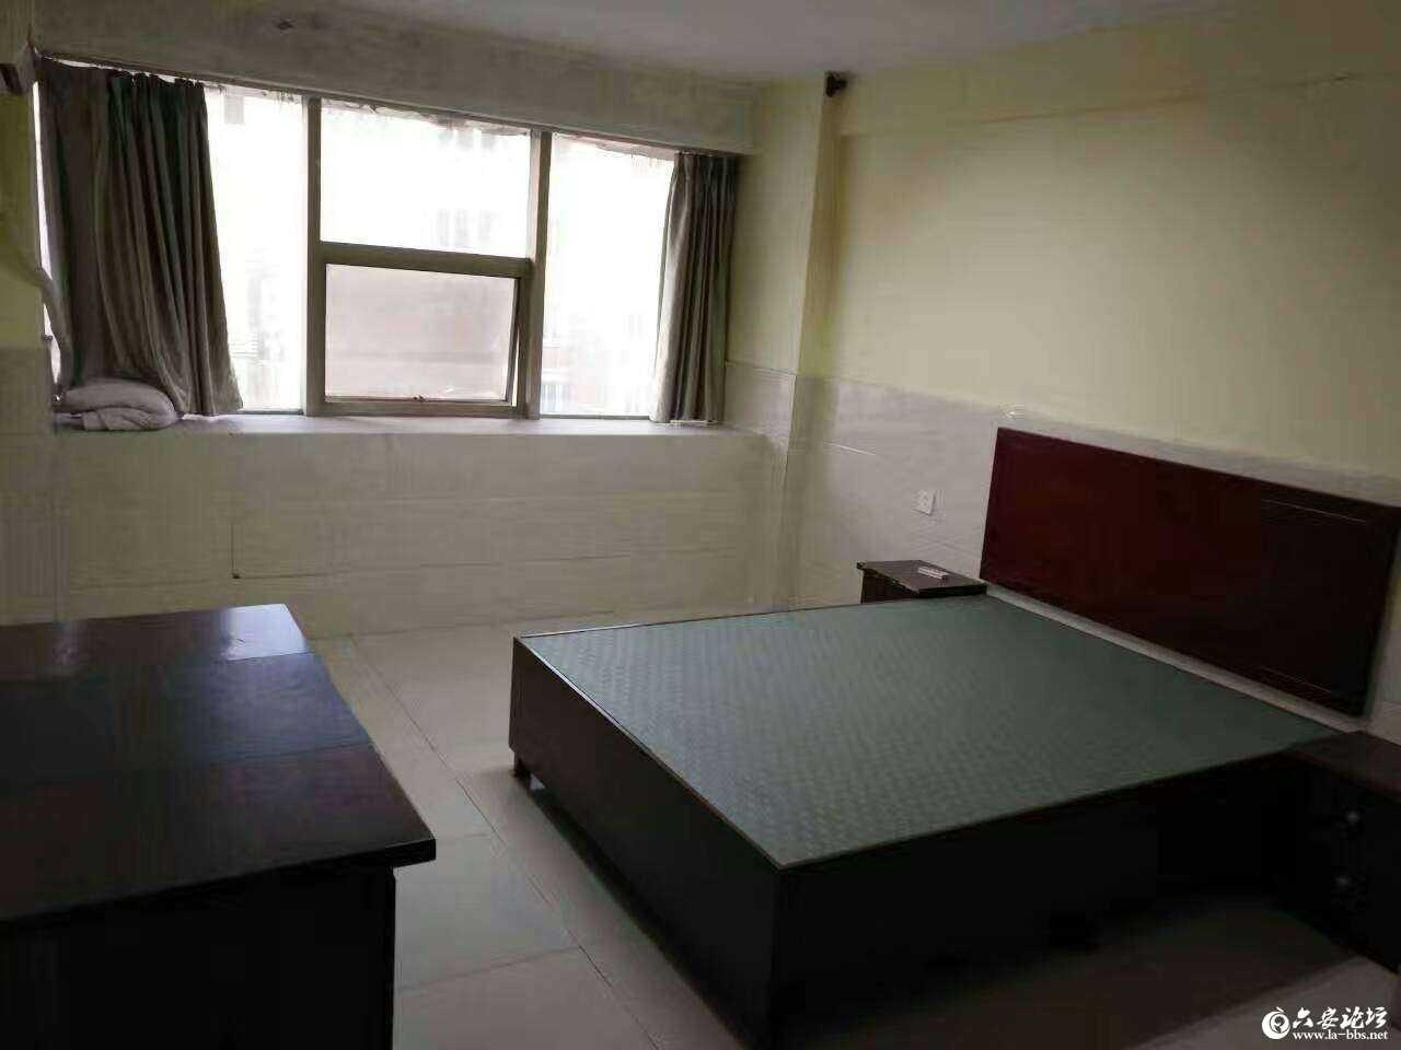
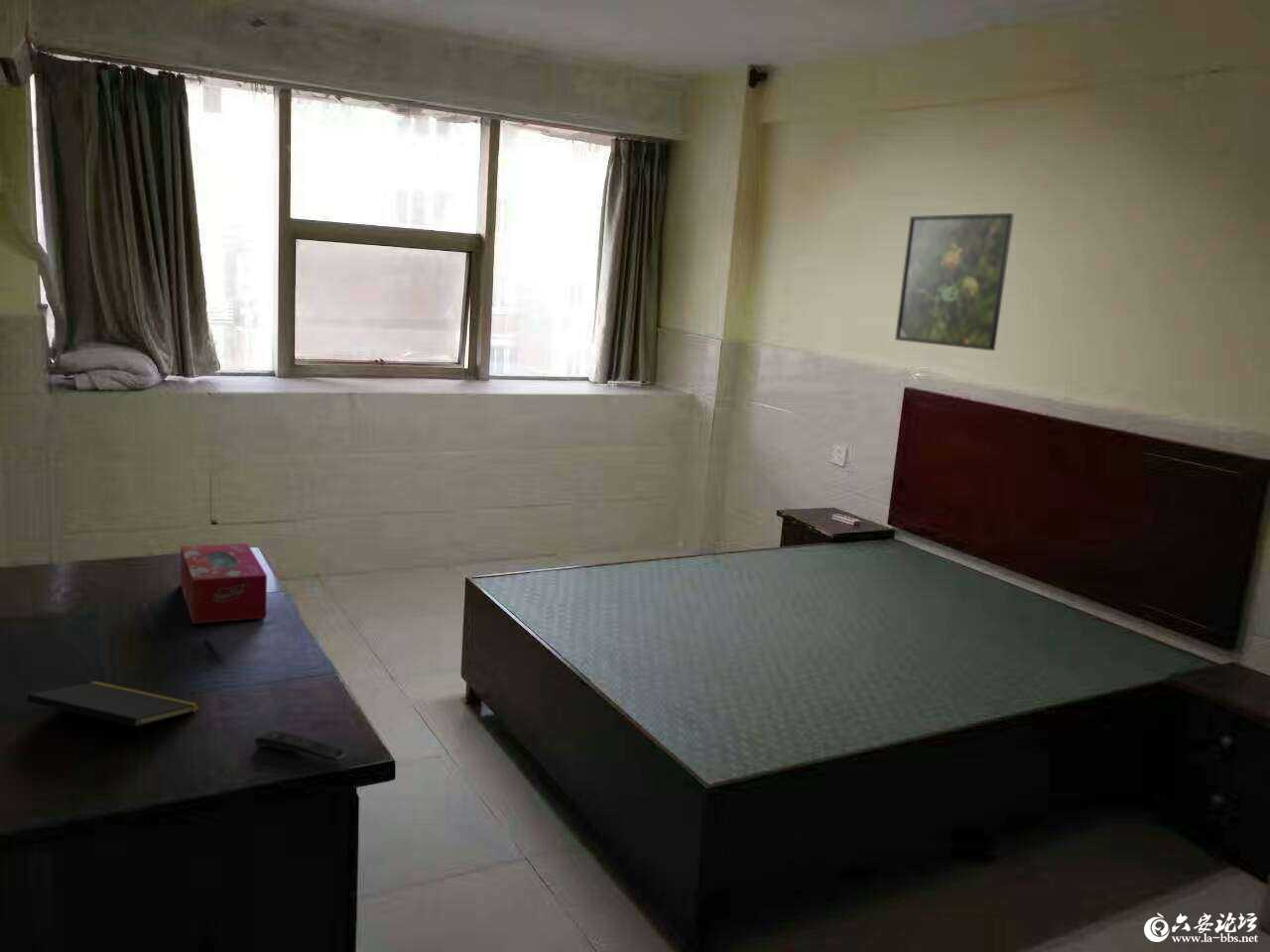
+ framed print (951, 281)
+ remote control (302, 746)
+ notepad (116, 702)
+ pen (212, 651)
+ tissue box (221, 580)
